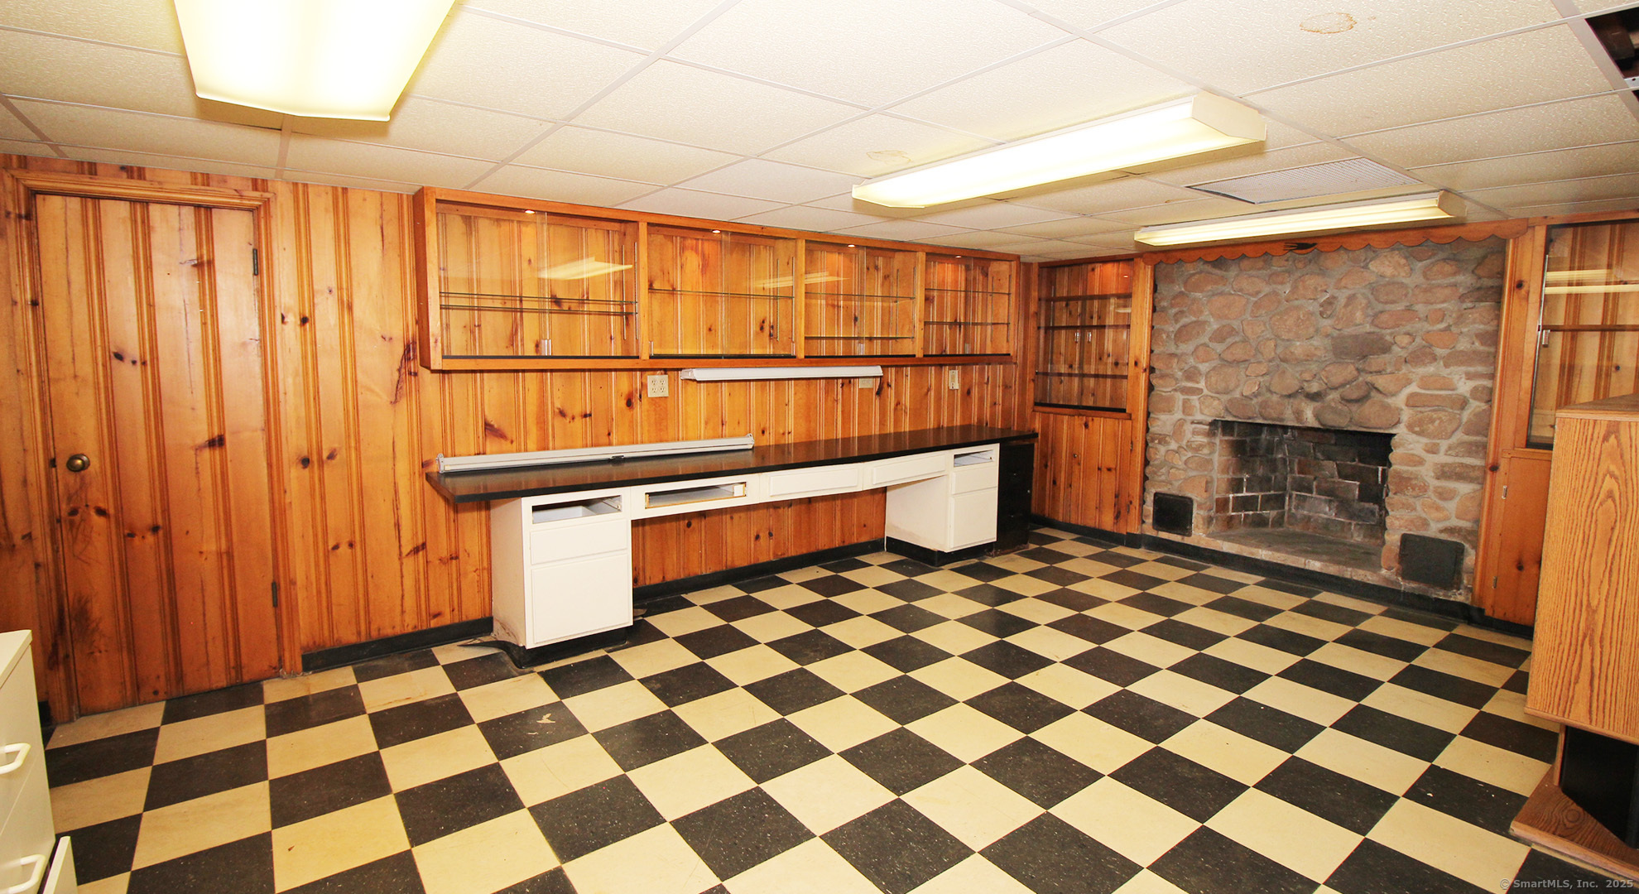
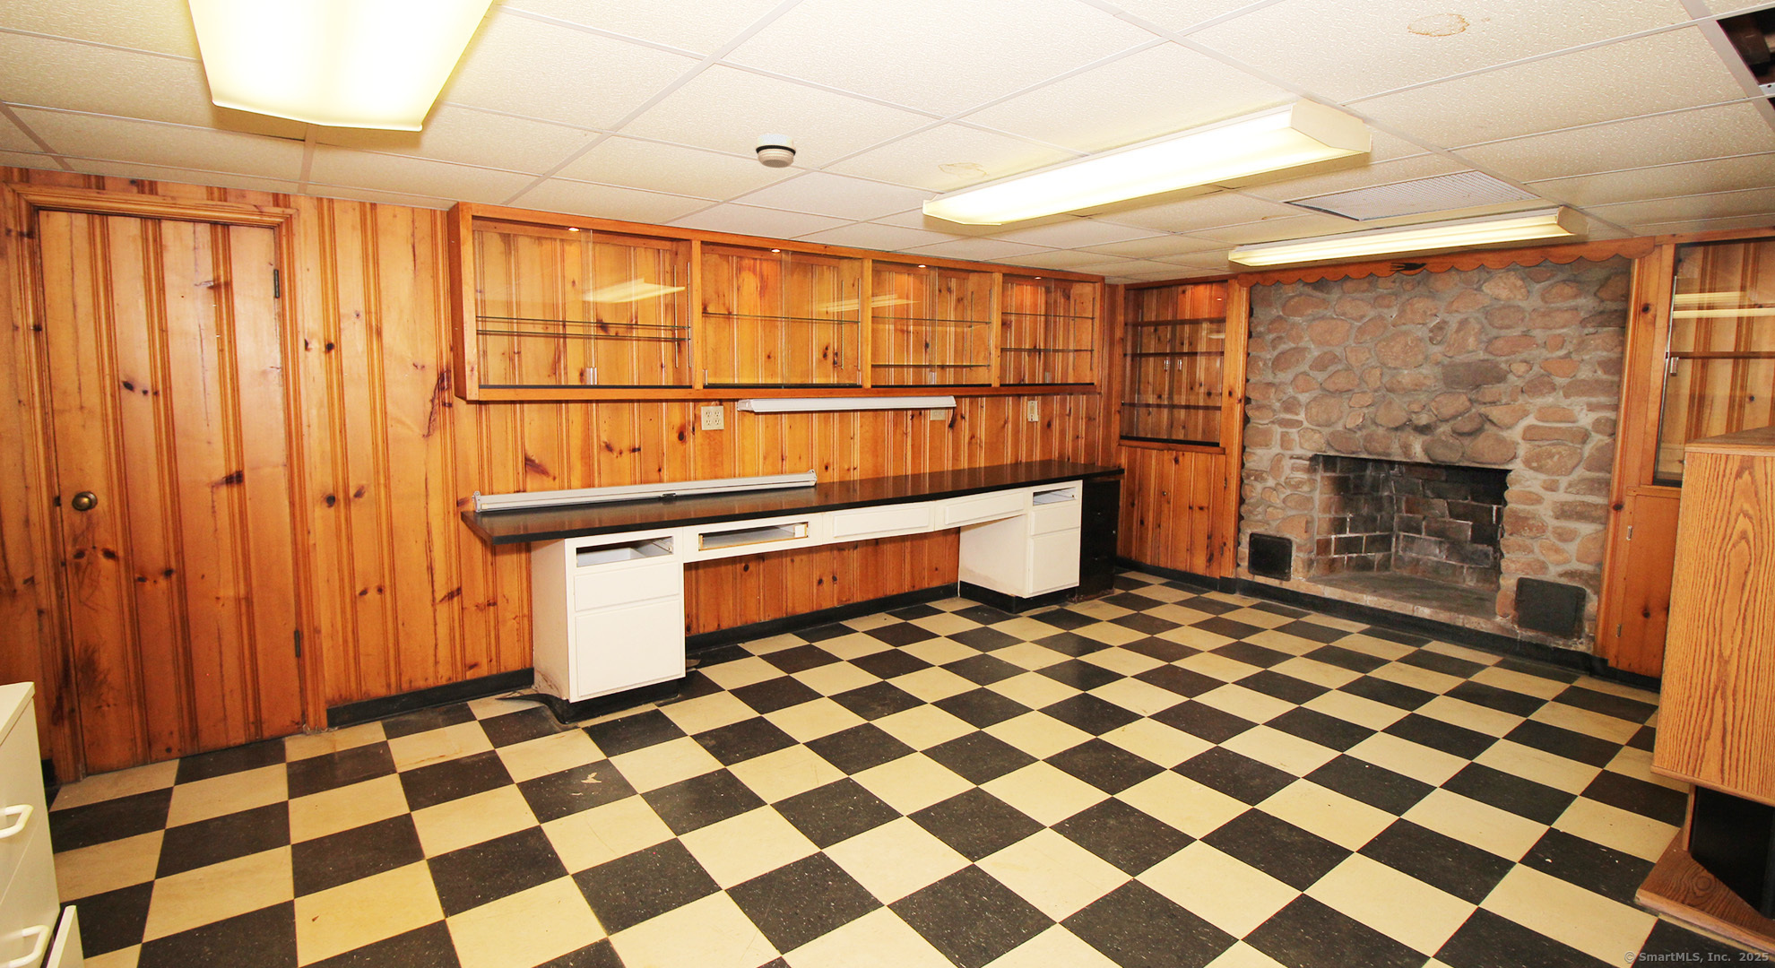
+ smoke detector (775, 151)
